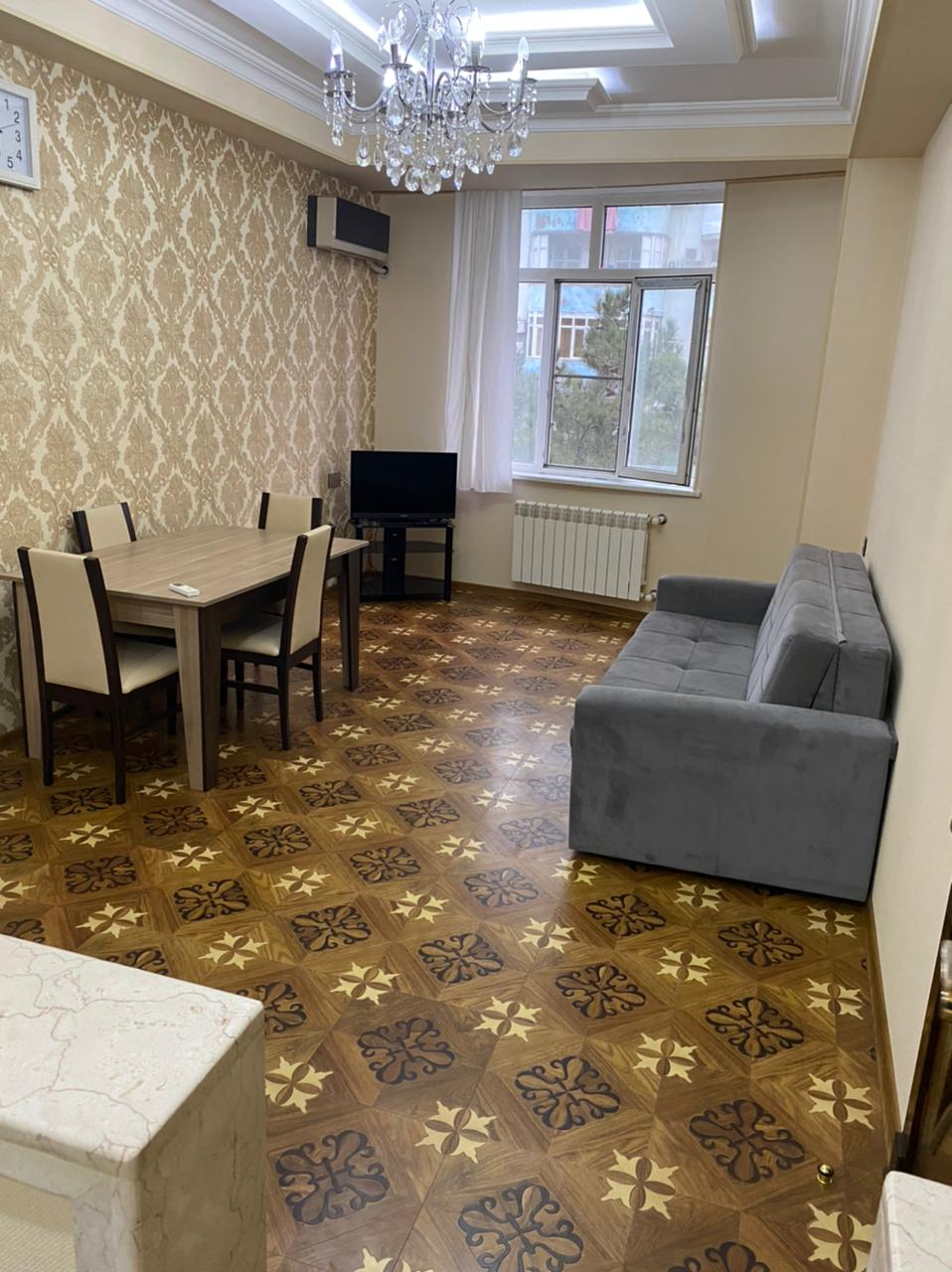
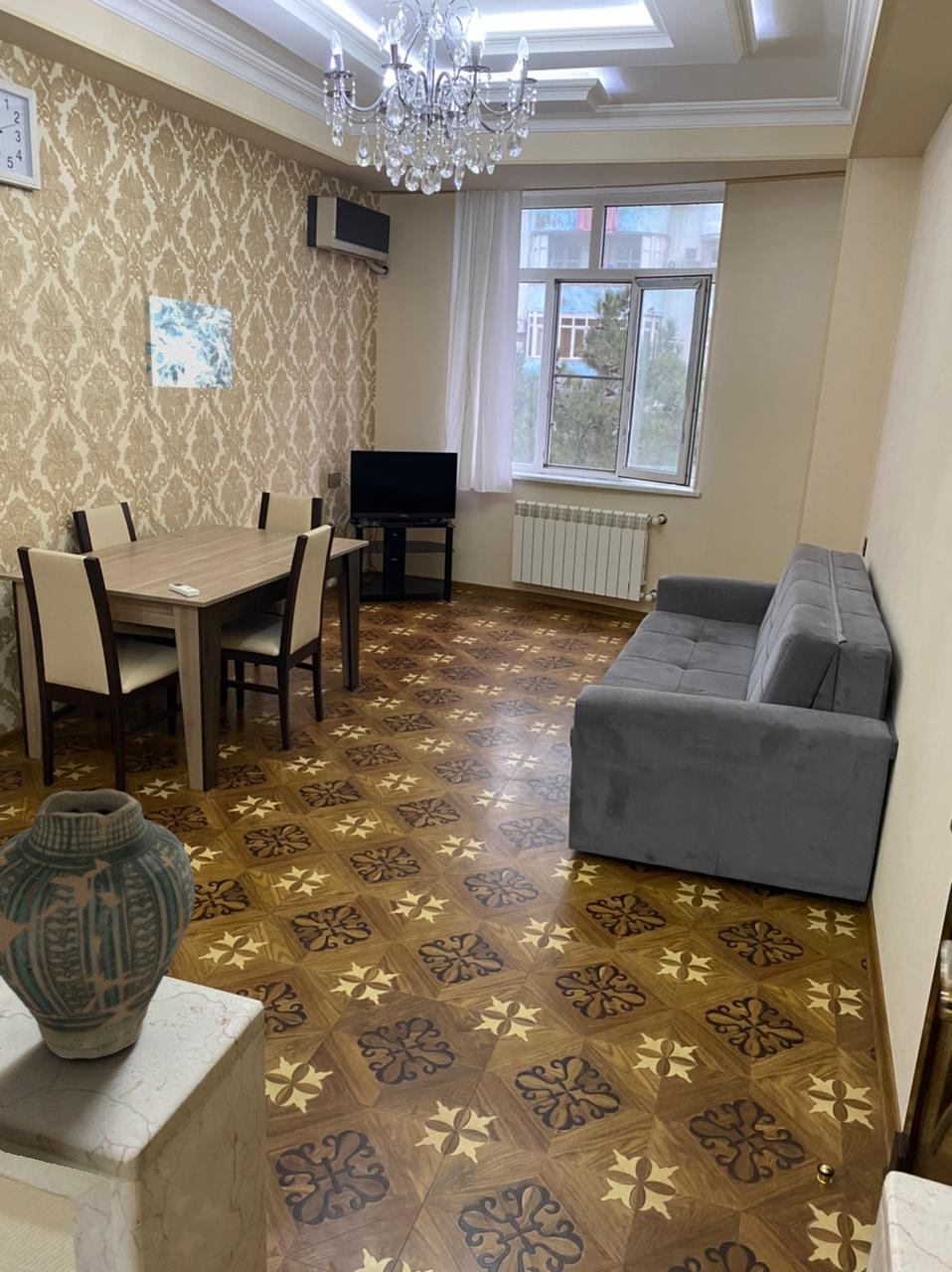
+ vase (90, 918)
+ wall art (190, 345)
